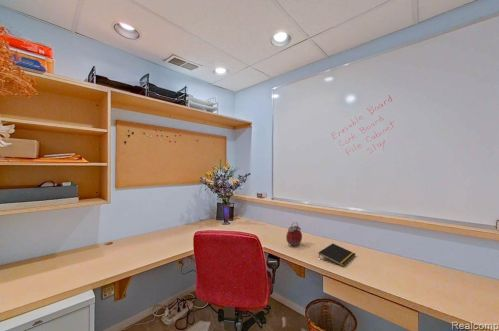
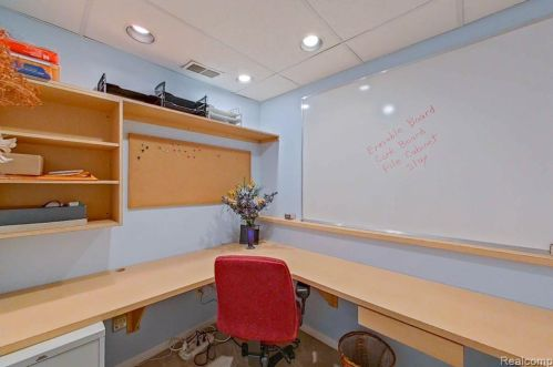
- alarm clock (294, 233)
- notepad (337, 253)
